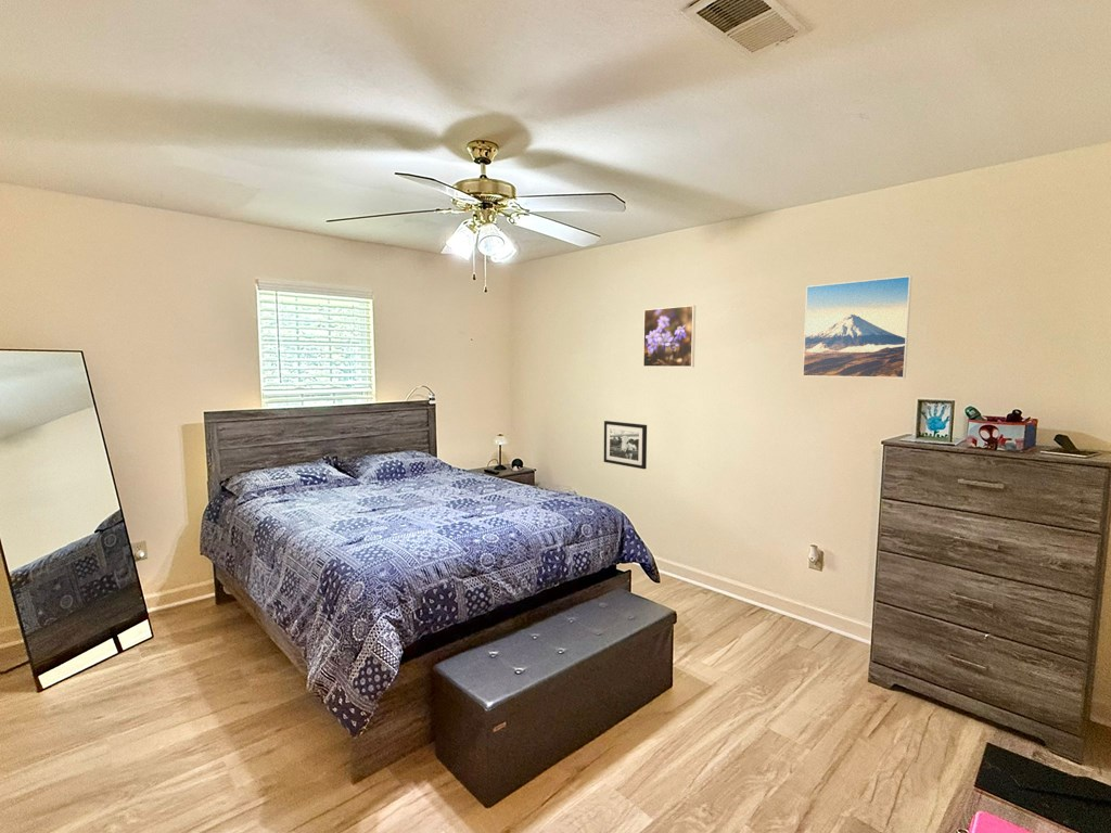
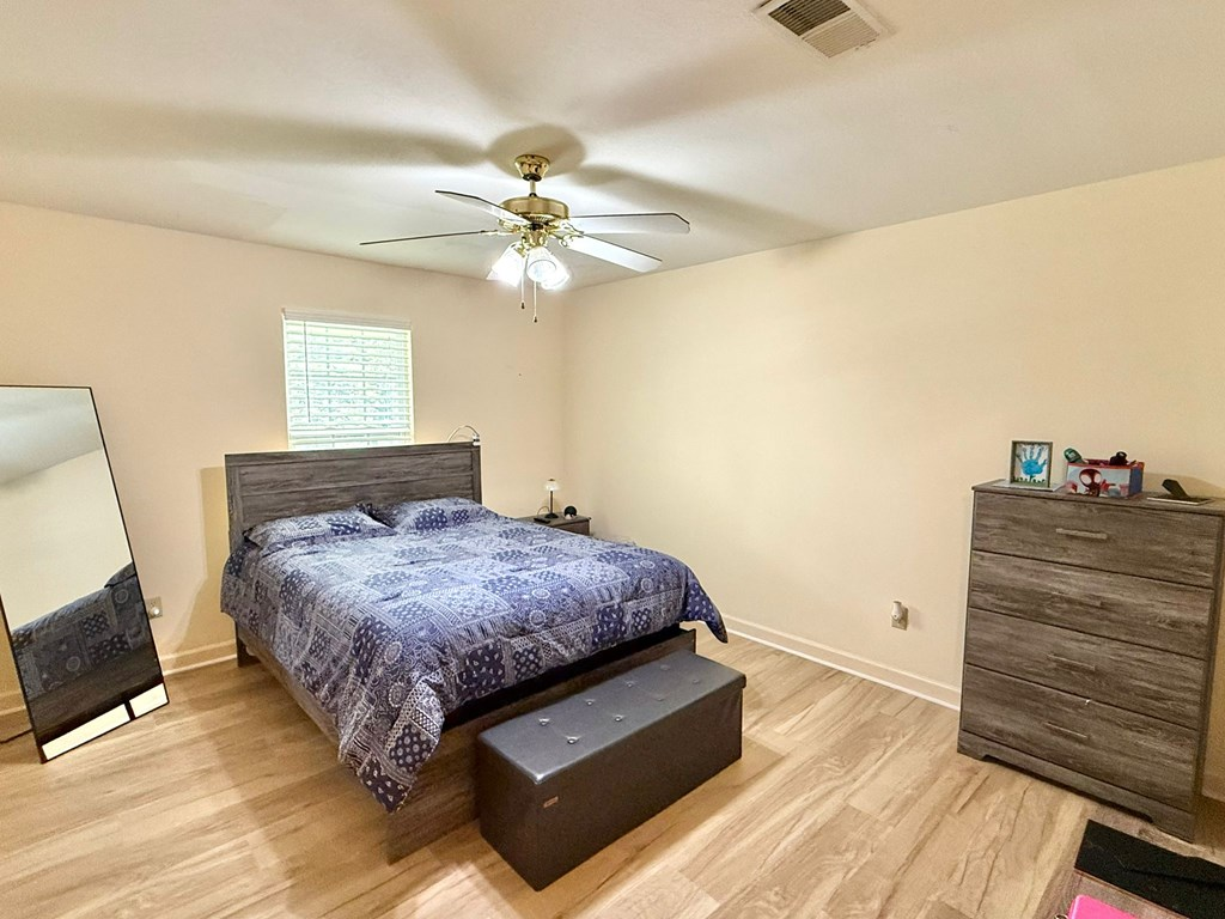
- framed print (668, 337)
- picture frame (624, 444)
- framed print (853, 330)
